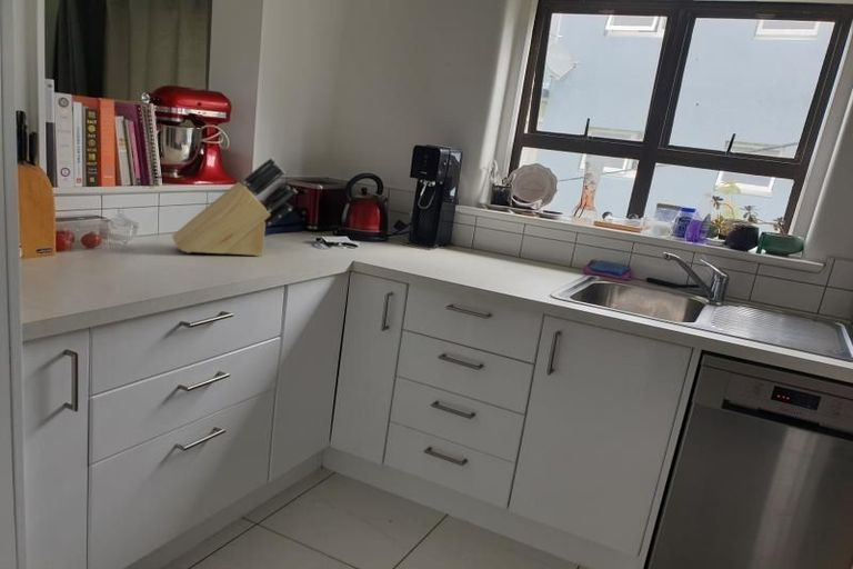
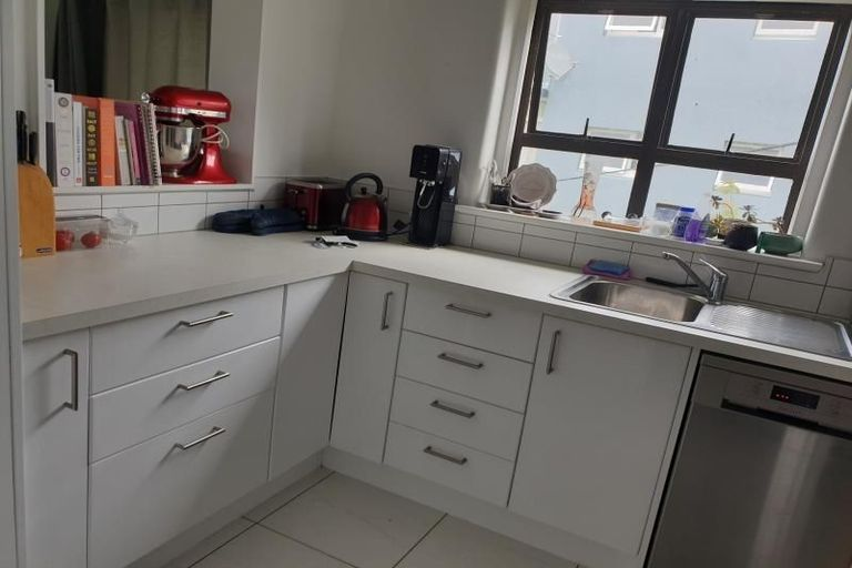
- knife block (235, 203)
